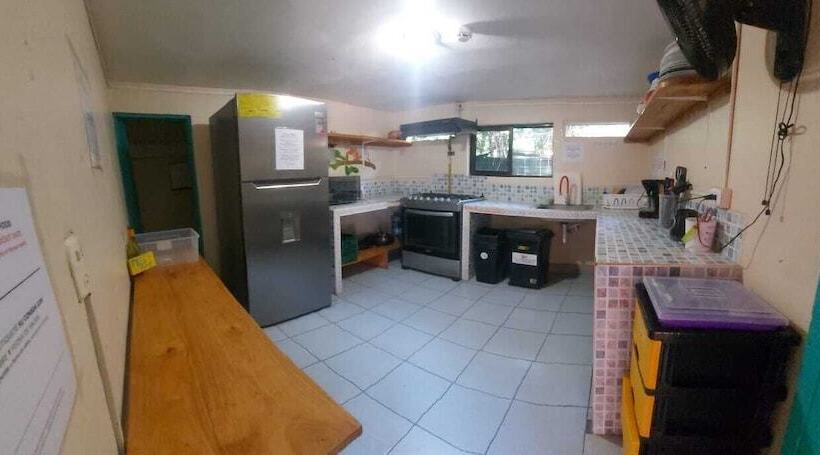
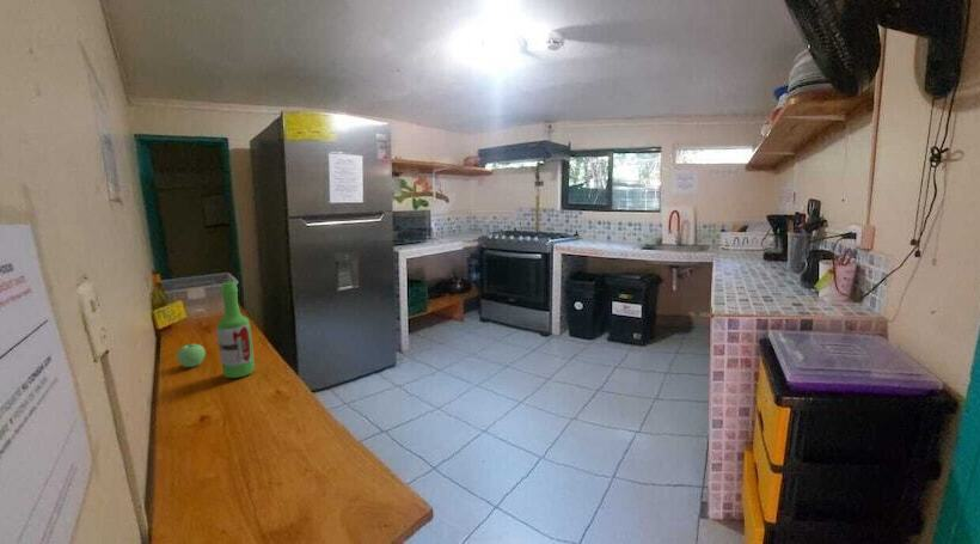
+ apple (191, 354)
+ alcohol (233, 329)
